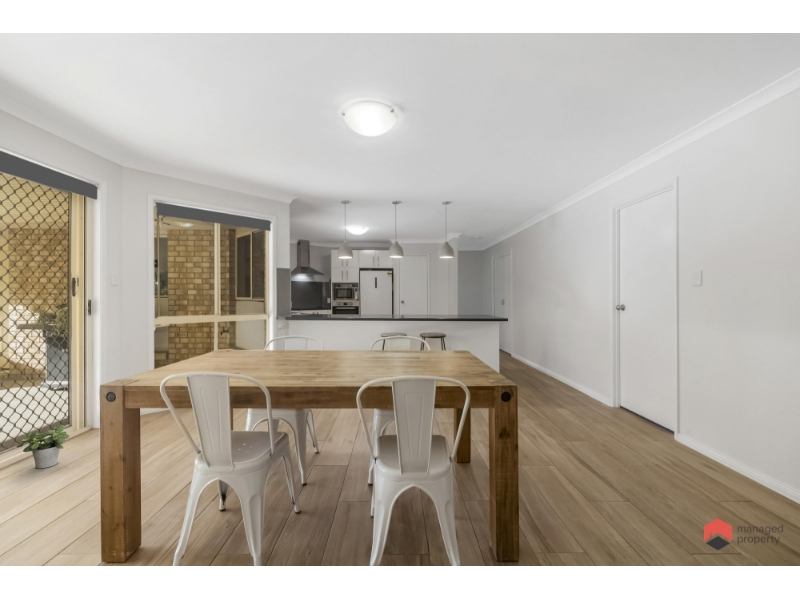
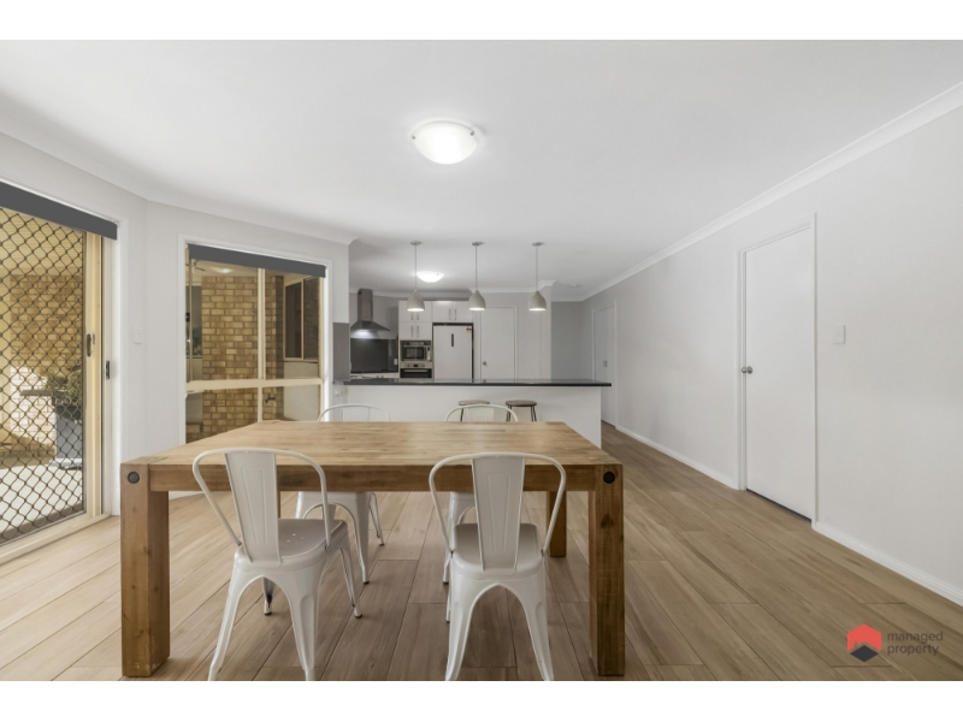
- potted plant (45, 447)
